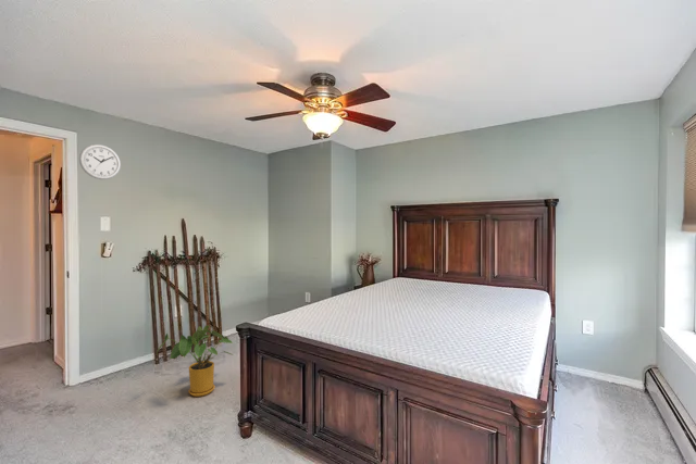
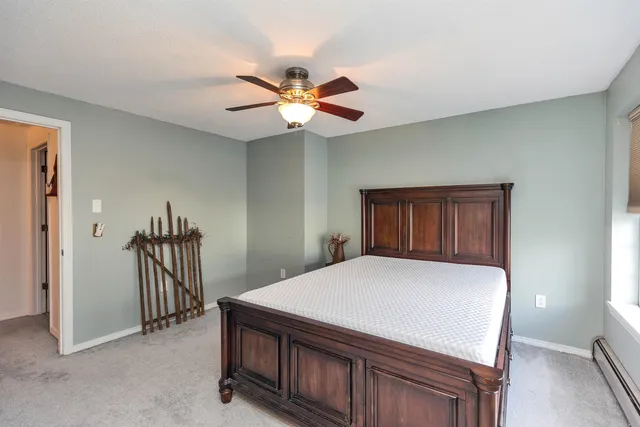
- wall clock (101, 162)
- house plant (200, 360)
